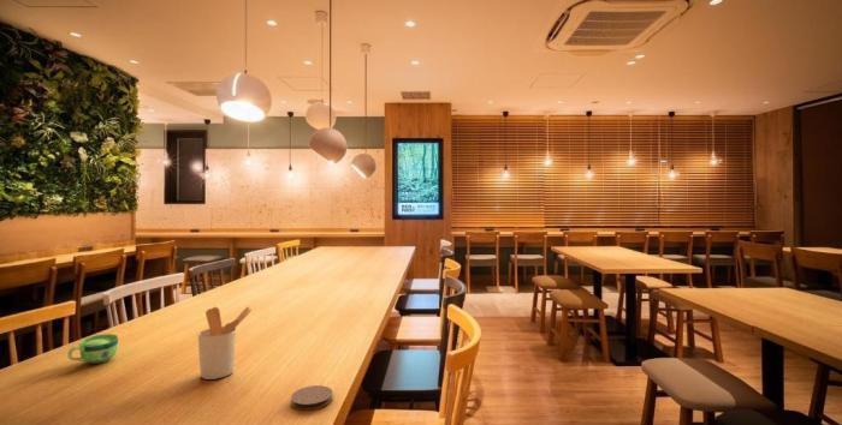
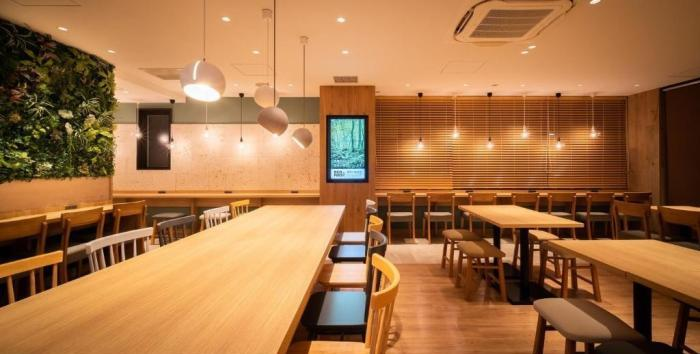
- utensil holder (226, 340)
- coaster (312, 396)
- cup (94, 351)
